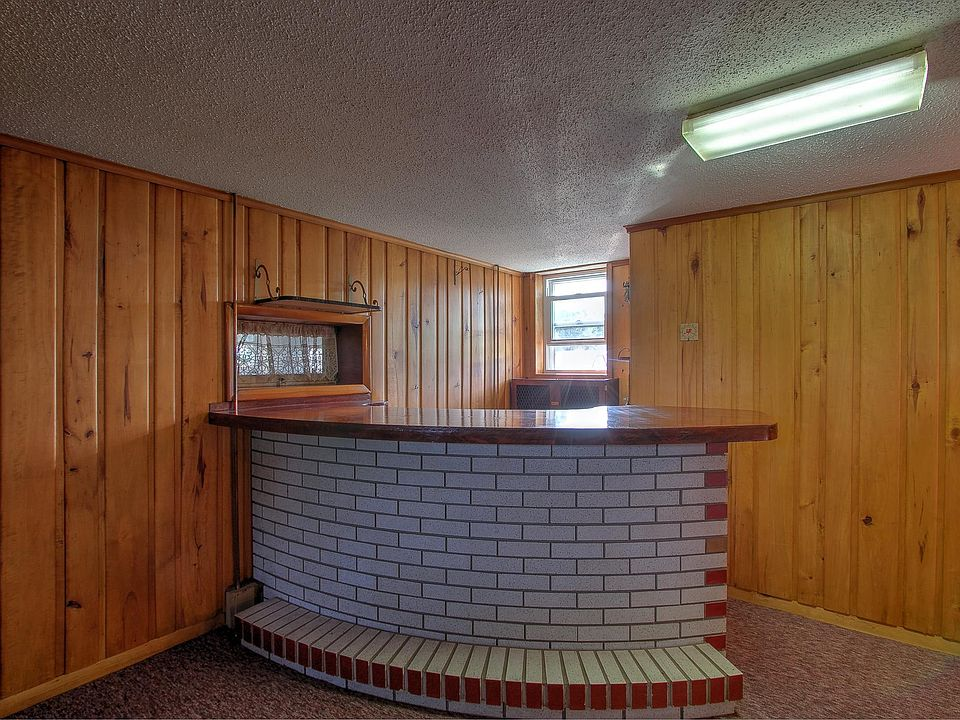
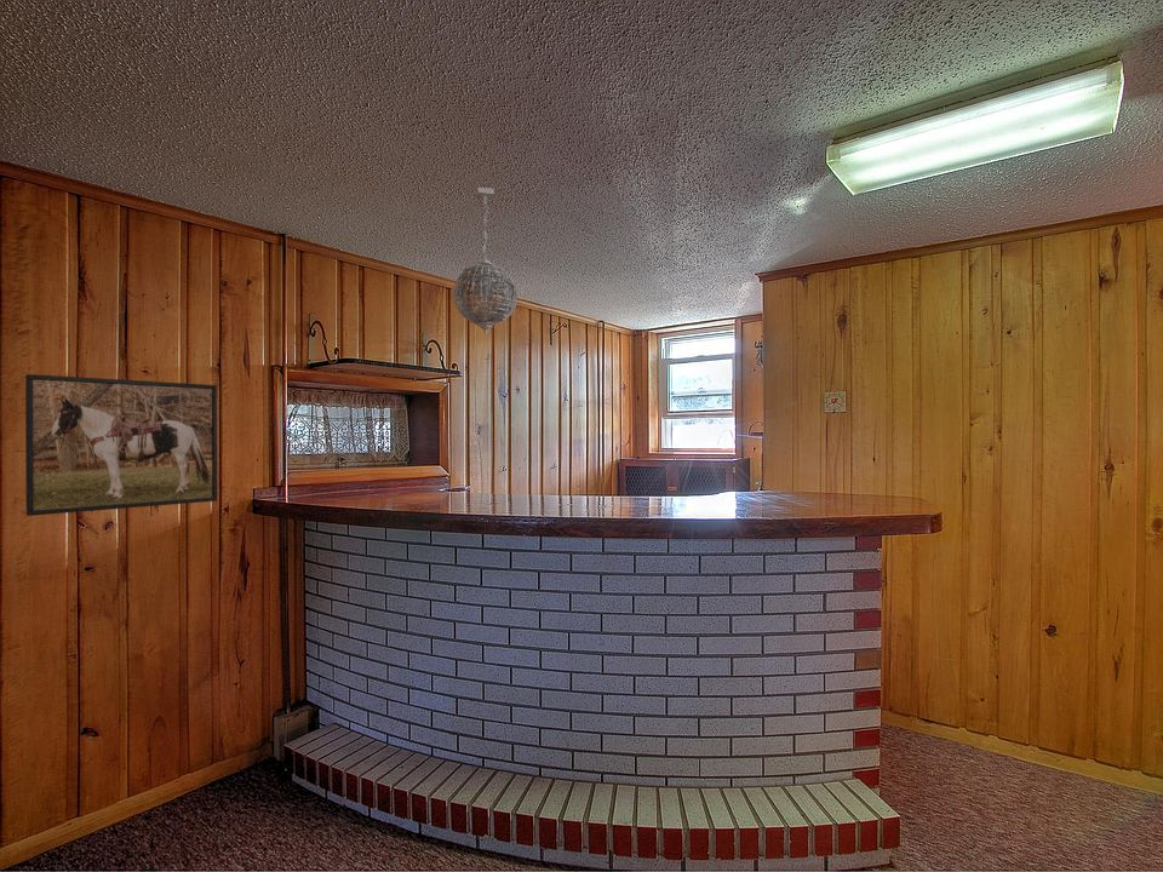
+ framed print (130, 443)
+ pendant light (485, 263)
